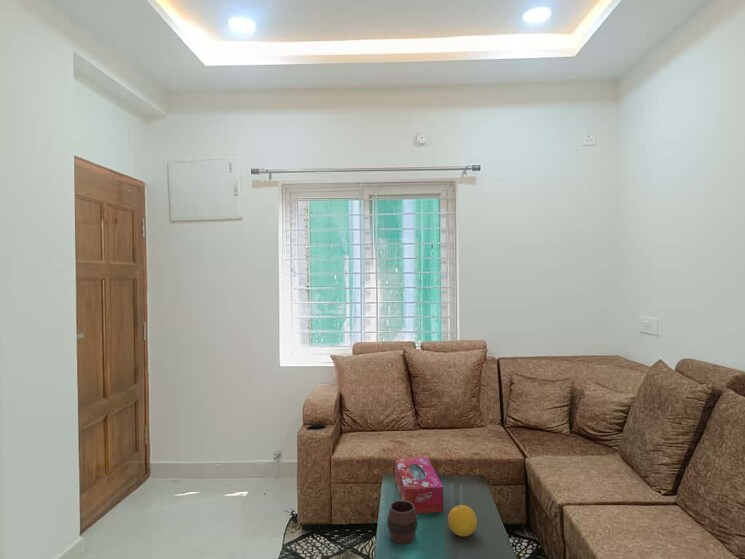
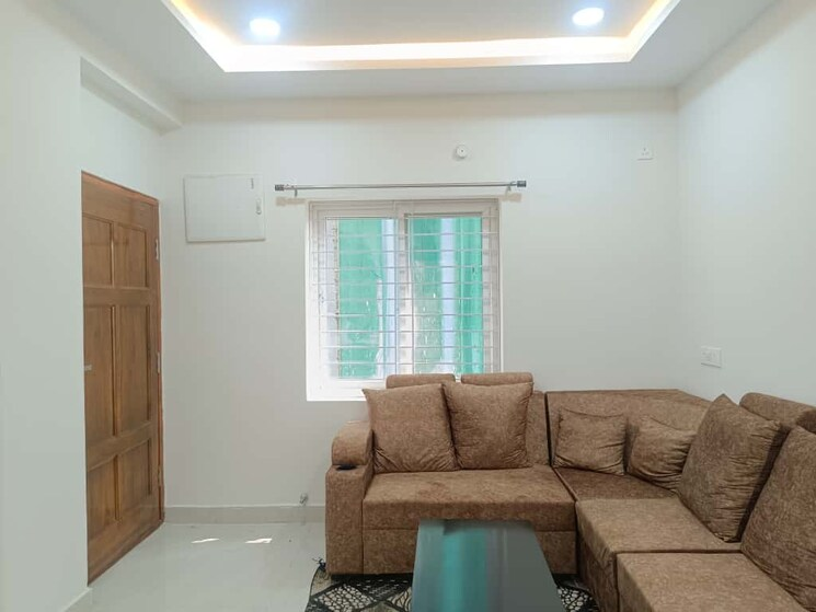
- cup (402, 521)
- fruit (462, 520)
- tissue box (417, 483)
